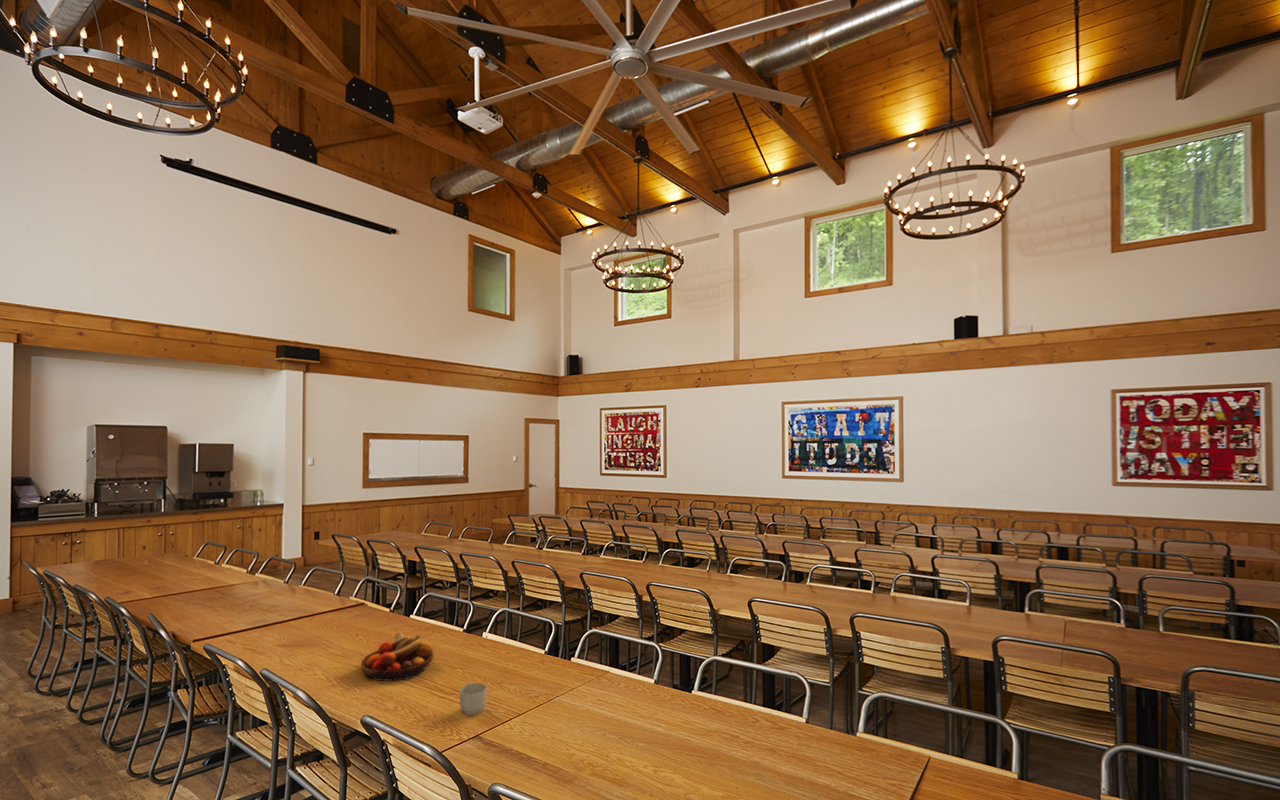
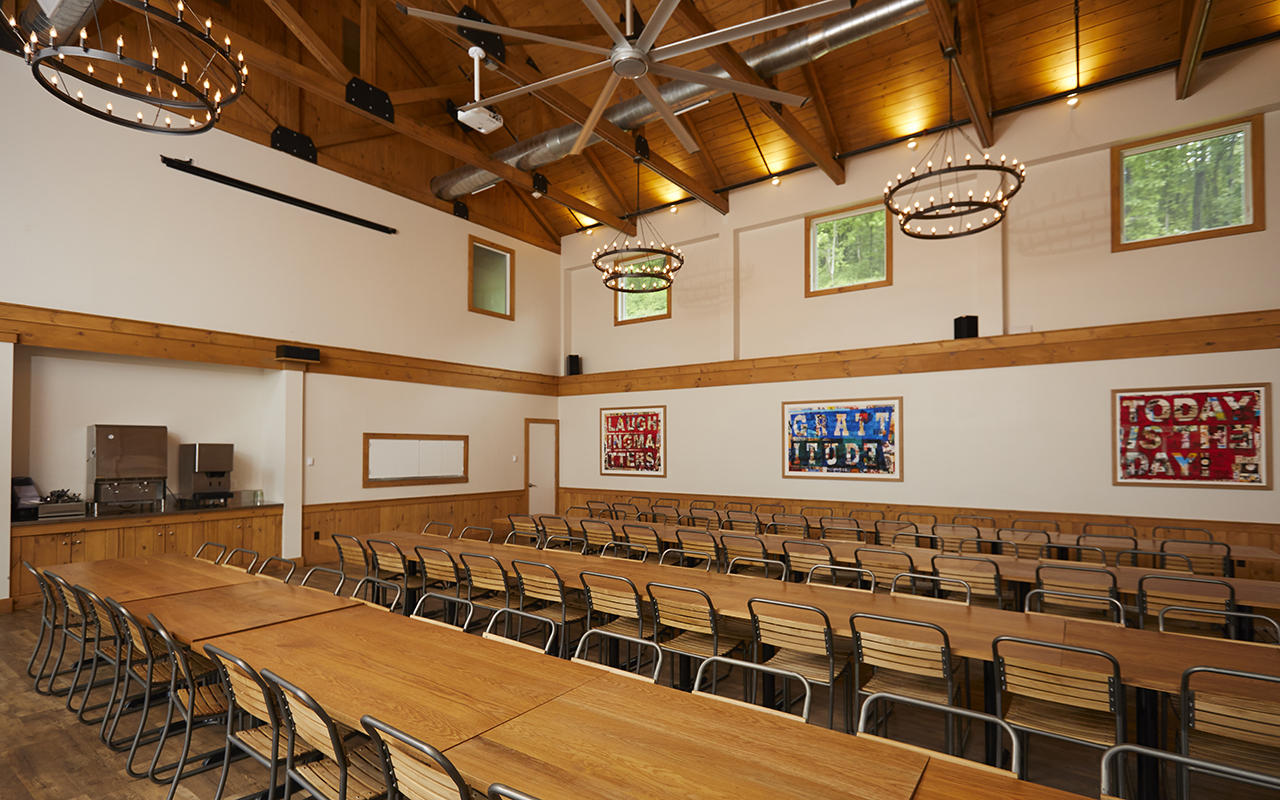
- mug (475, 697)
- fruit bowl (397, 654)
